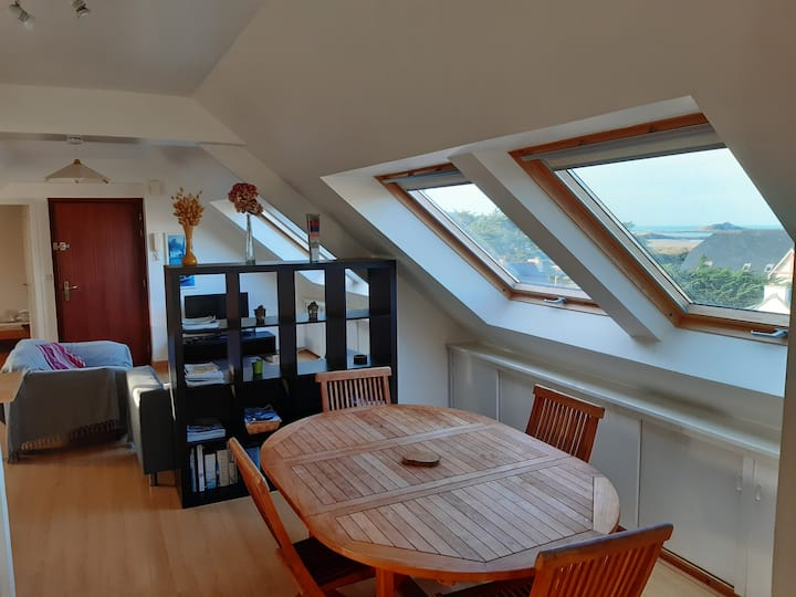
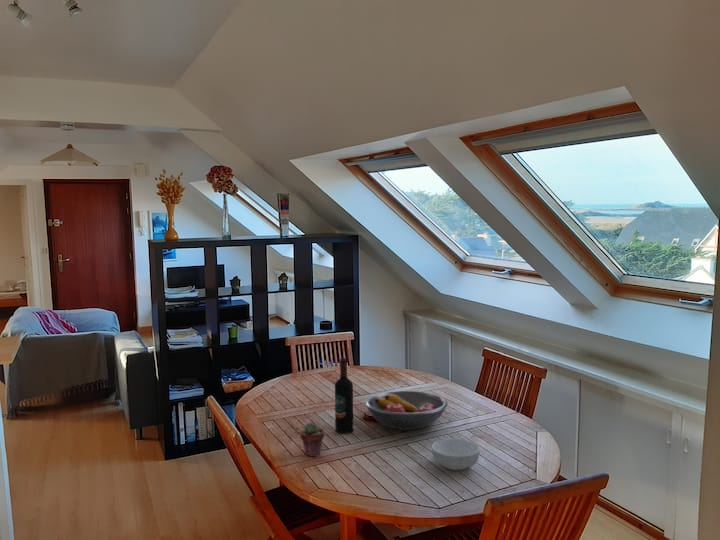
+ wine bottle (343, 394)
+ cereal bowl (455, 456)
+ fruit bowl (406, 409)
+ potted succulent (312, 438)
